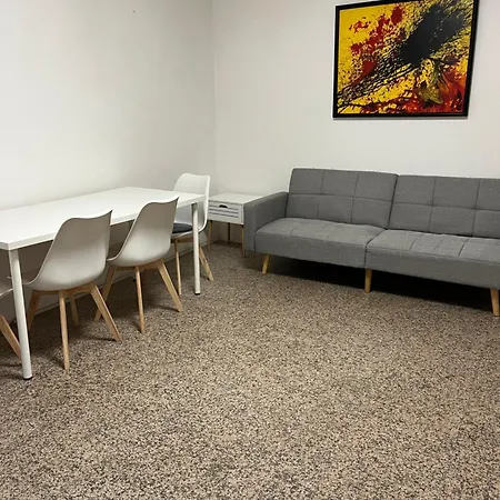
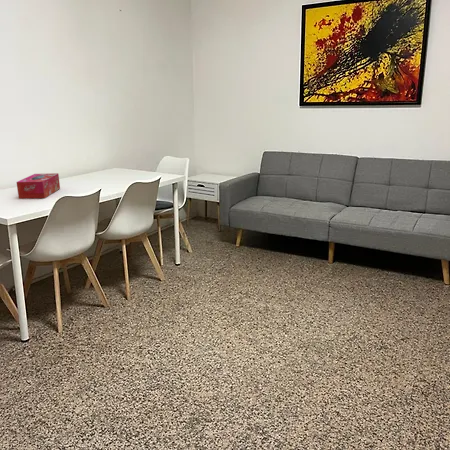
+ tissue box (39, 185)
